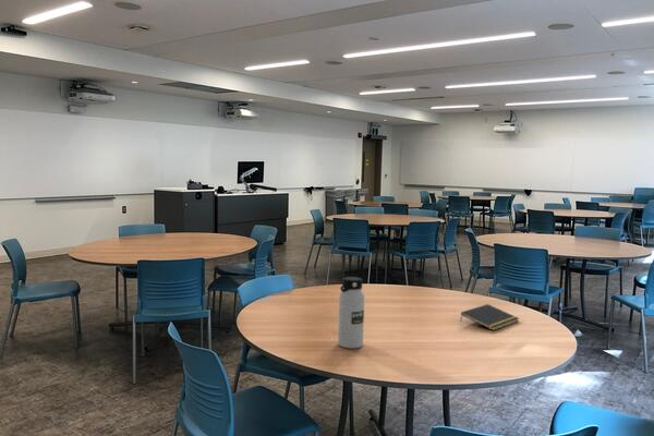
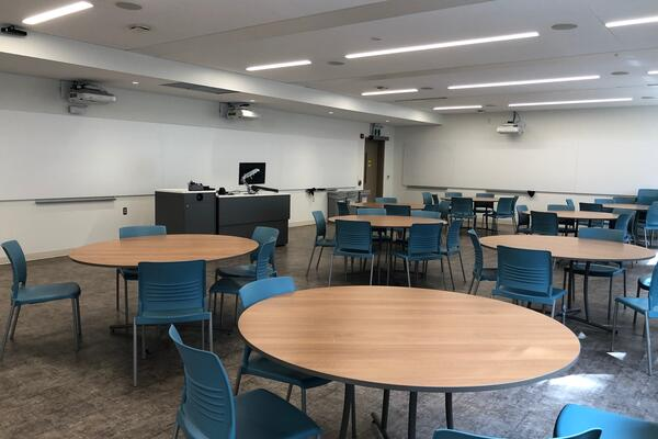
- water bottle (351, 311)
- notepad (489, 316)
